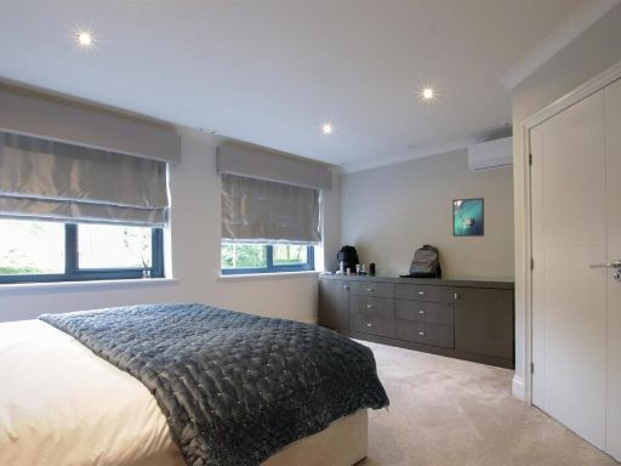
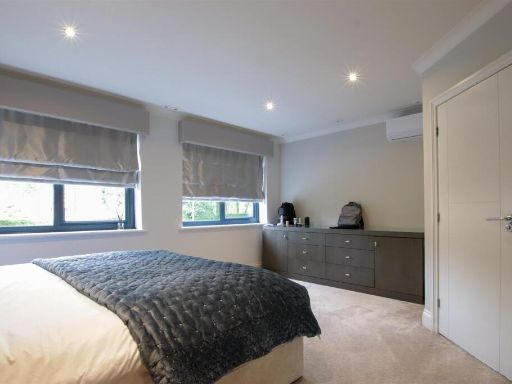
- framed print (467, 217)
